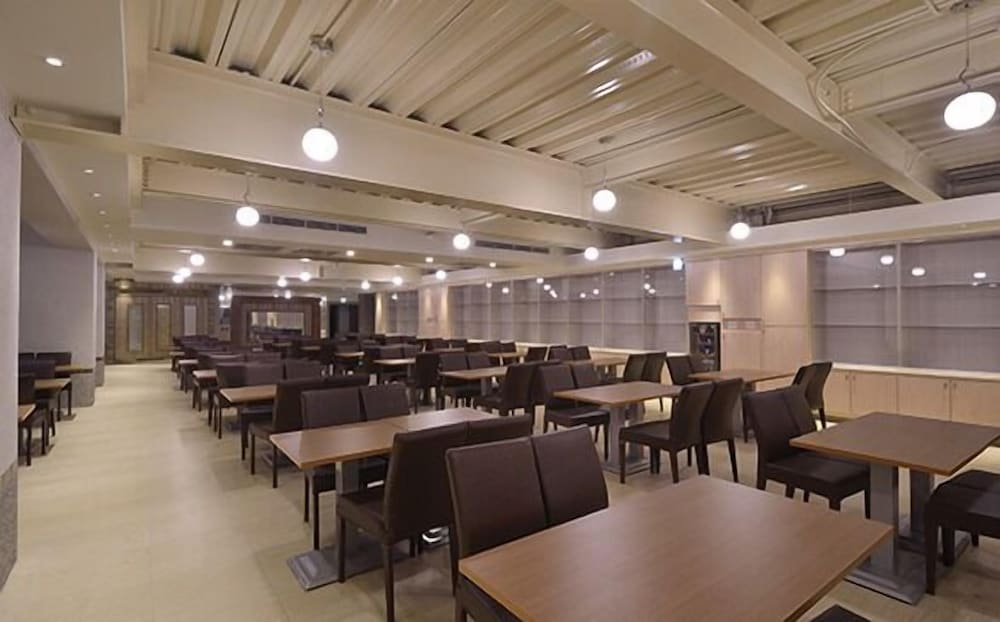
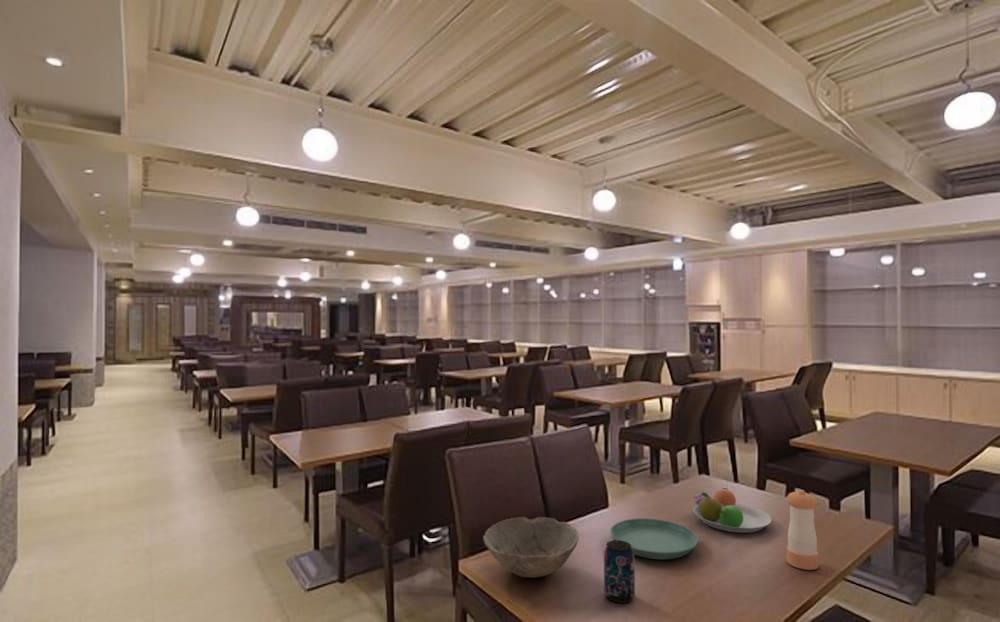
+ bowl (531, 552)
+ pepper shaker (801, 527)
+ saucer (653, 539)
+ beverage can (619, 570)
+ fruit bowl (729, 507)
